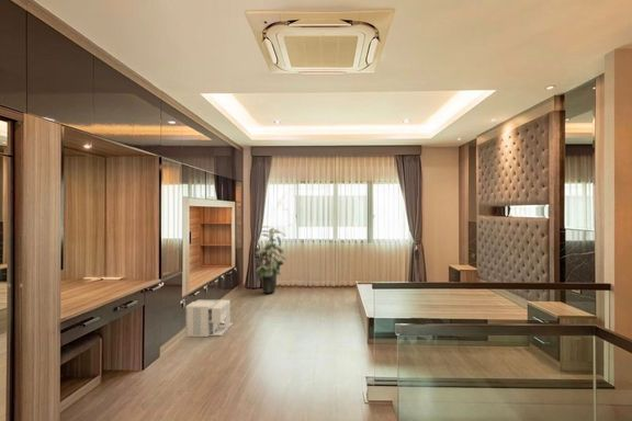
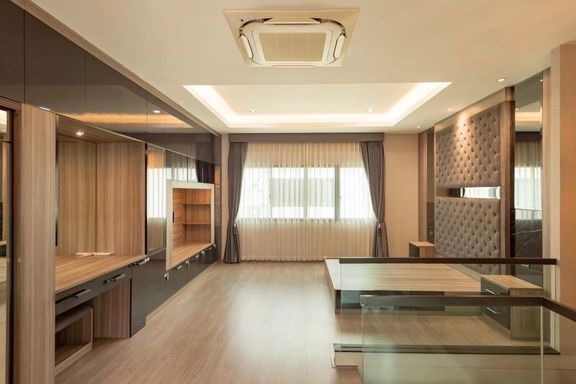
- architectural model (210, 315)
- indoor plant (268, 259)
